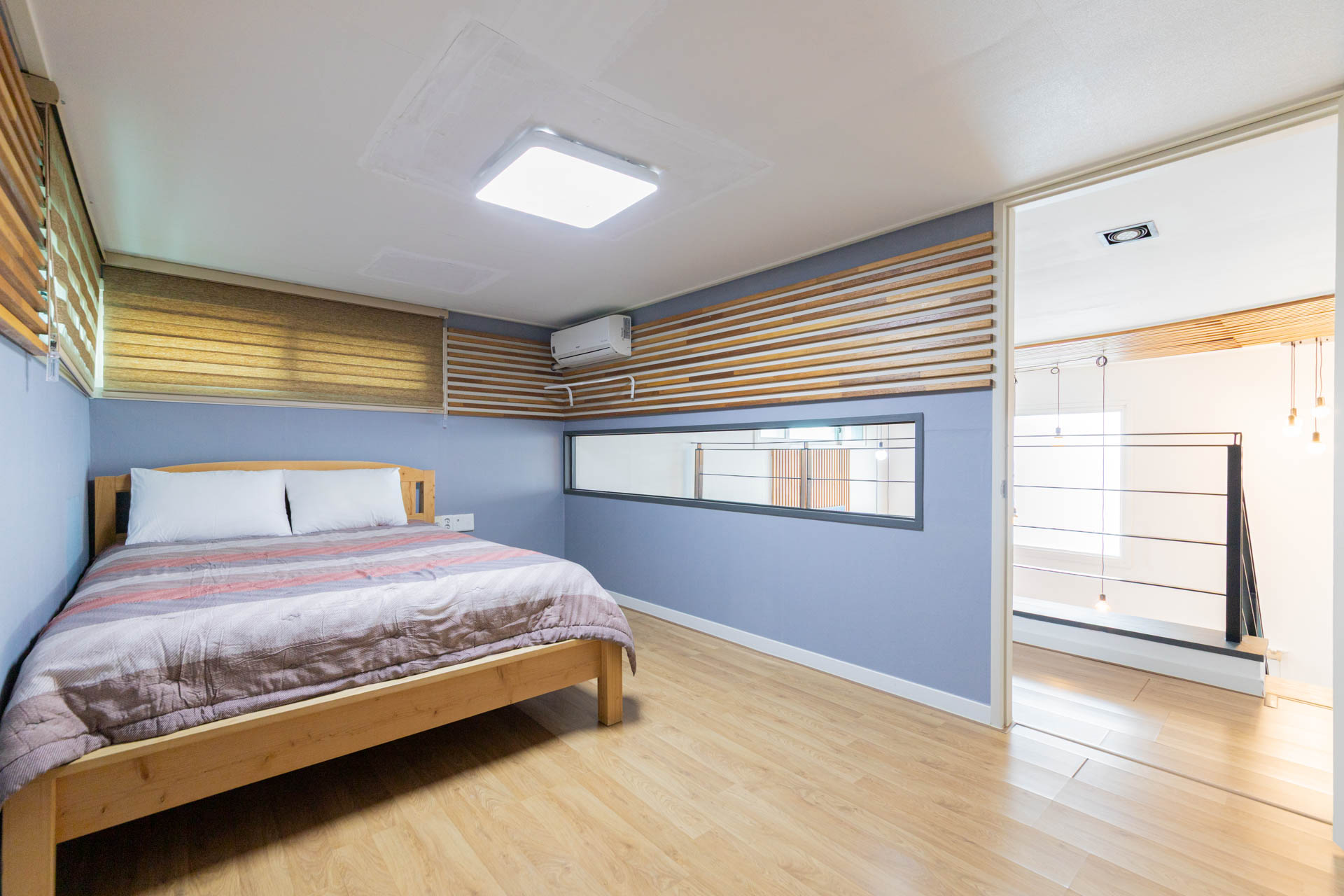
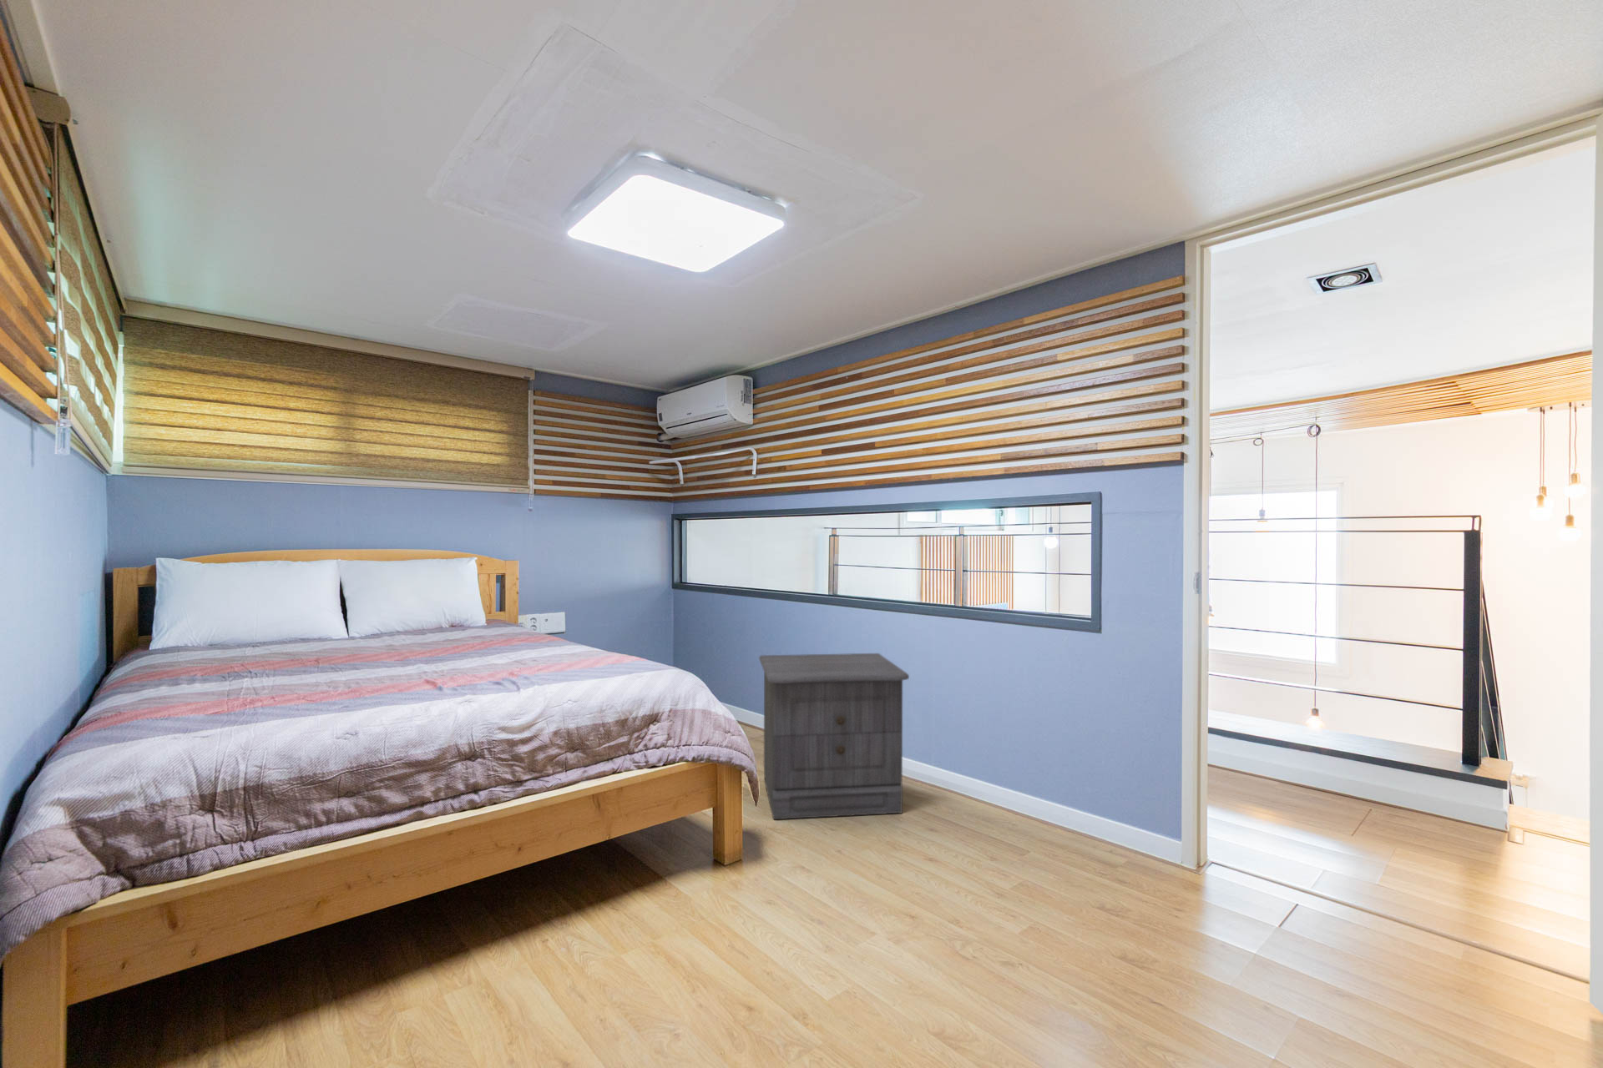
+ nightstand (829, 731)
